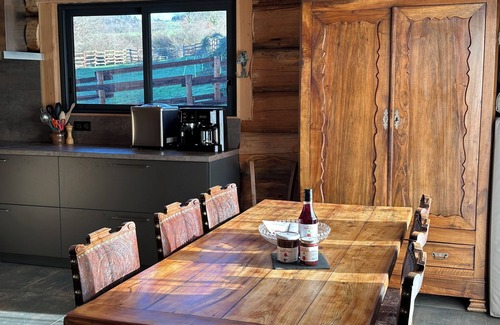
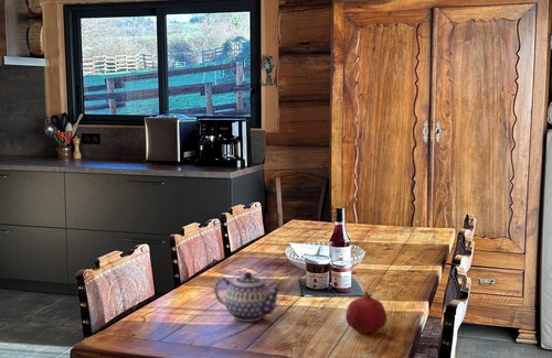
+ fruit (365, 311)
+ teapot (247, 294)
